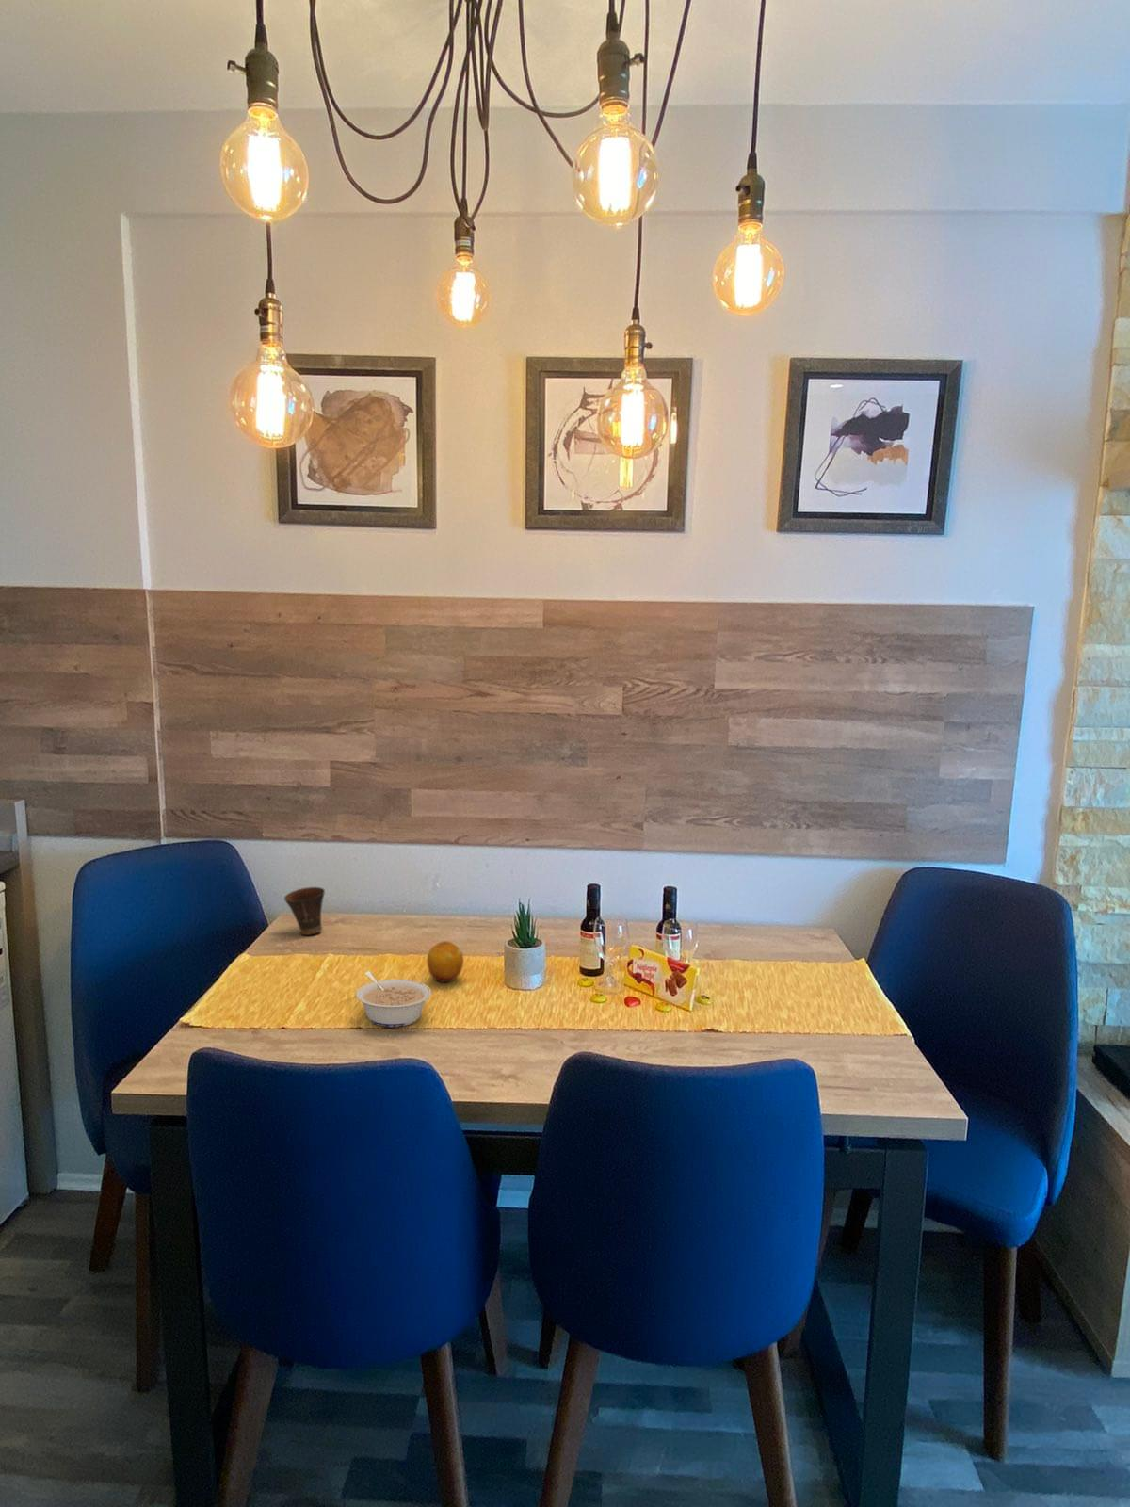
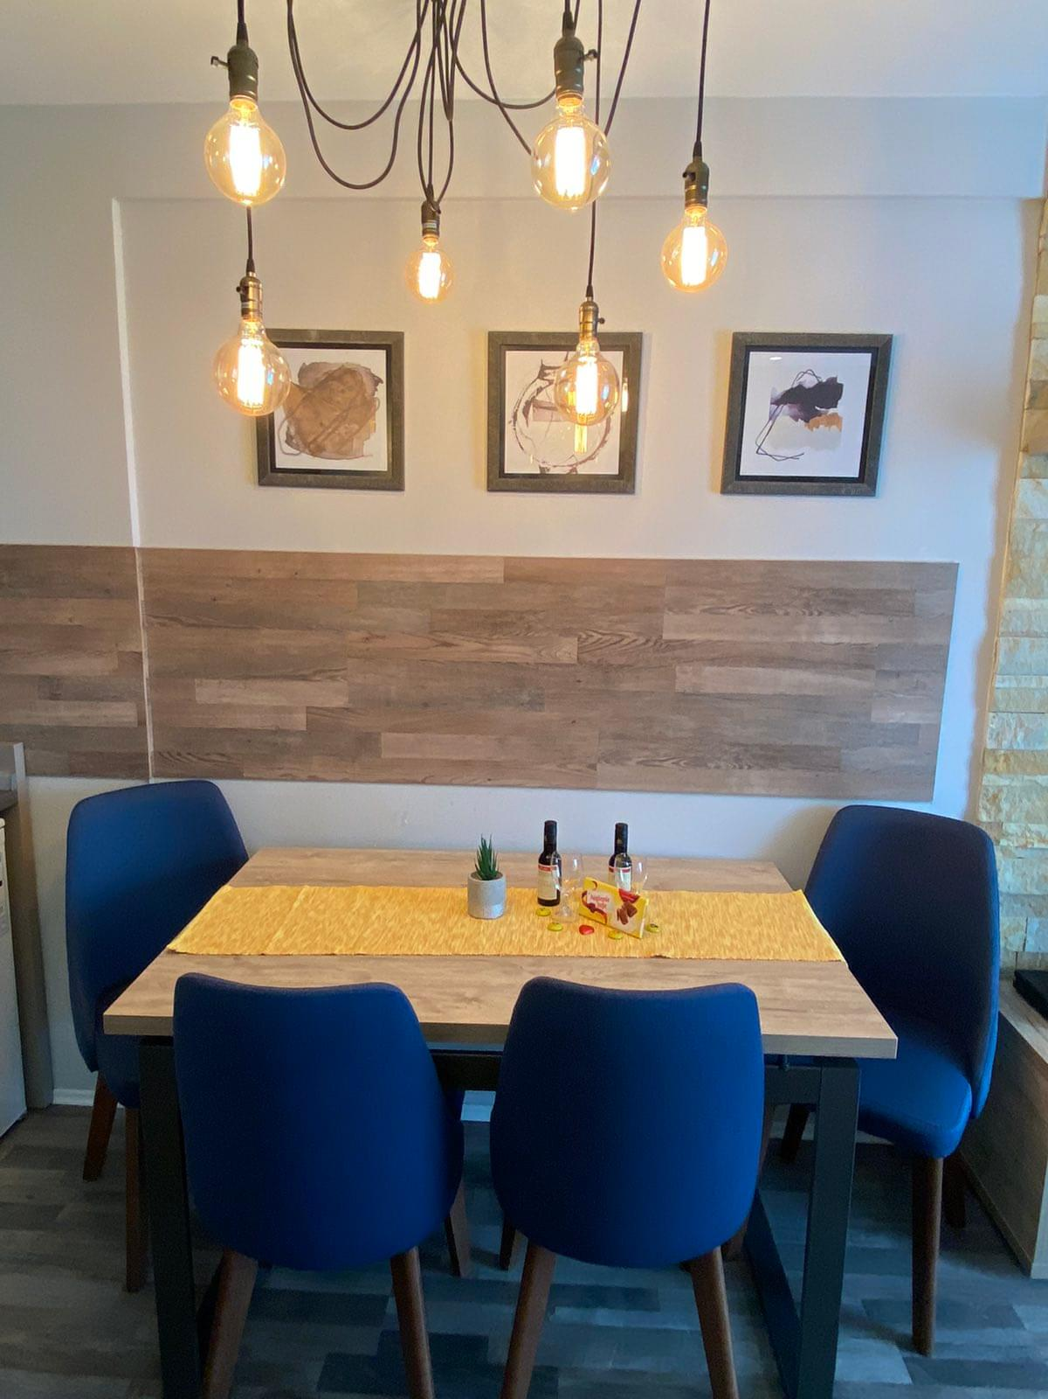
- cup (304, 911)
- legume (391, 1002)
- fruit (444, 961)
